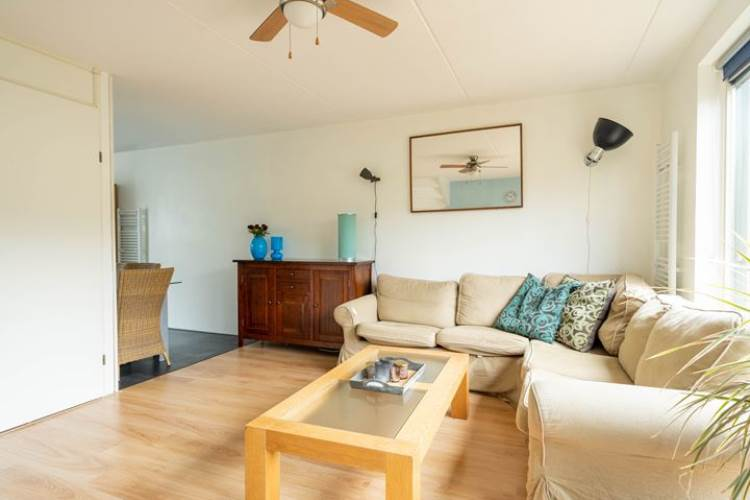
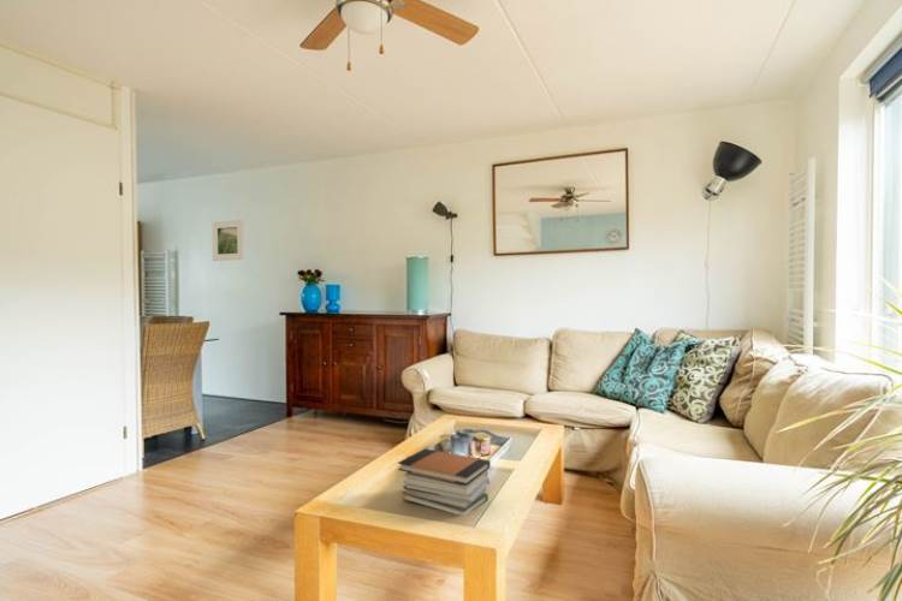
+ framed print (227, 240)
+ book stack (445, 481)
